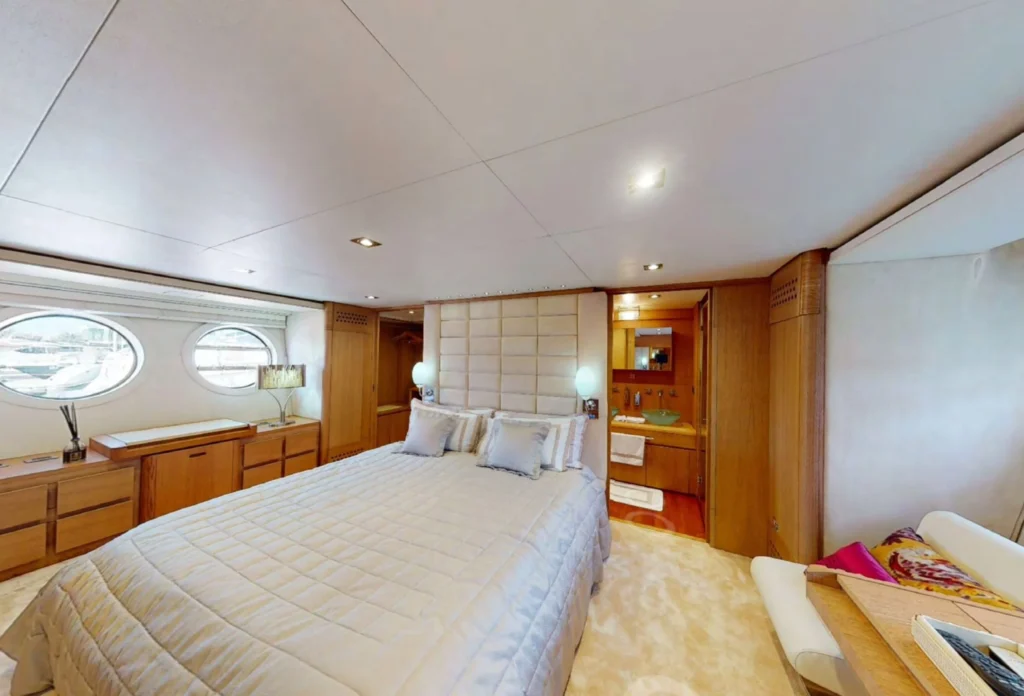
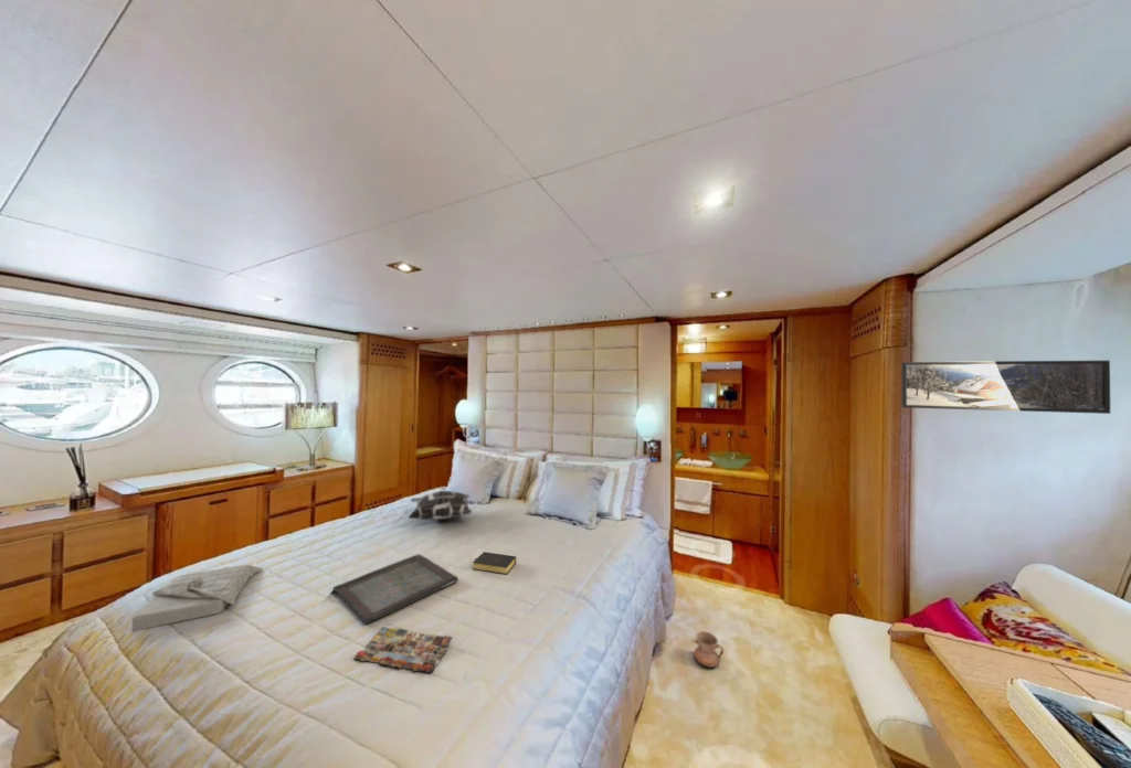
+ serving tray (397, 583)
+ magazine (403, 648)
+ bible (490, 562)
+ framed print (996, 385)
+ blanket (203, 585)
+ ceramic jug (707, 649)
+ decorative pillow (440, 504)
